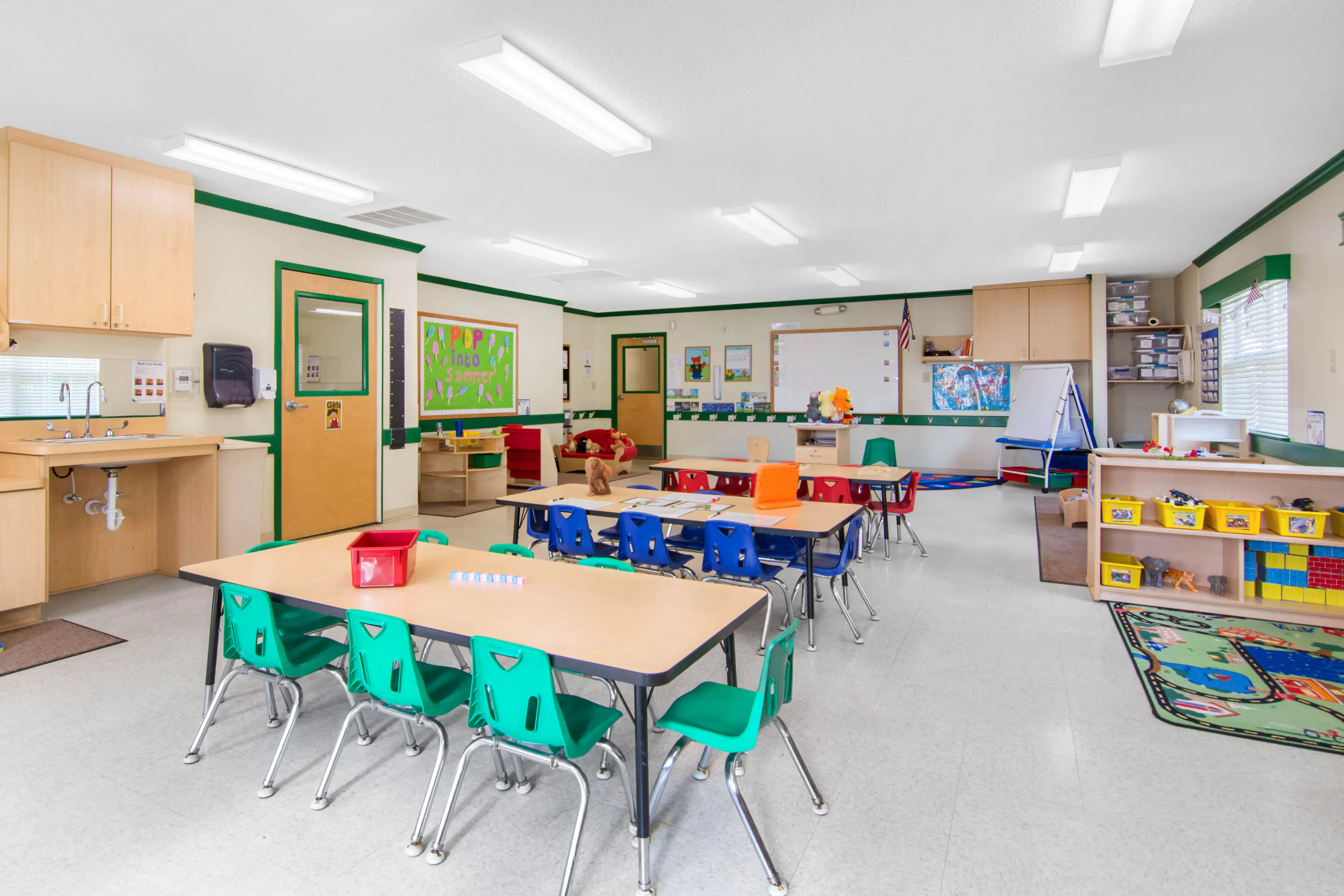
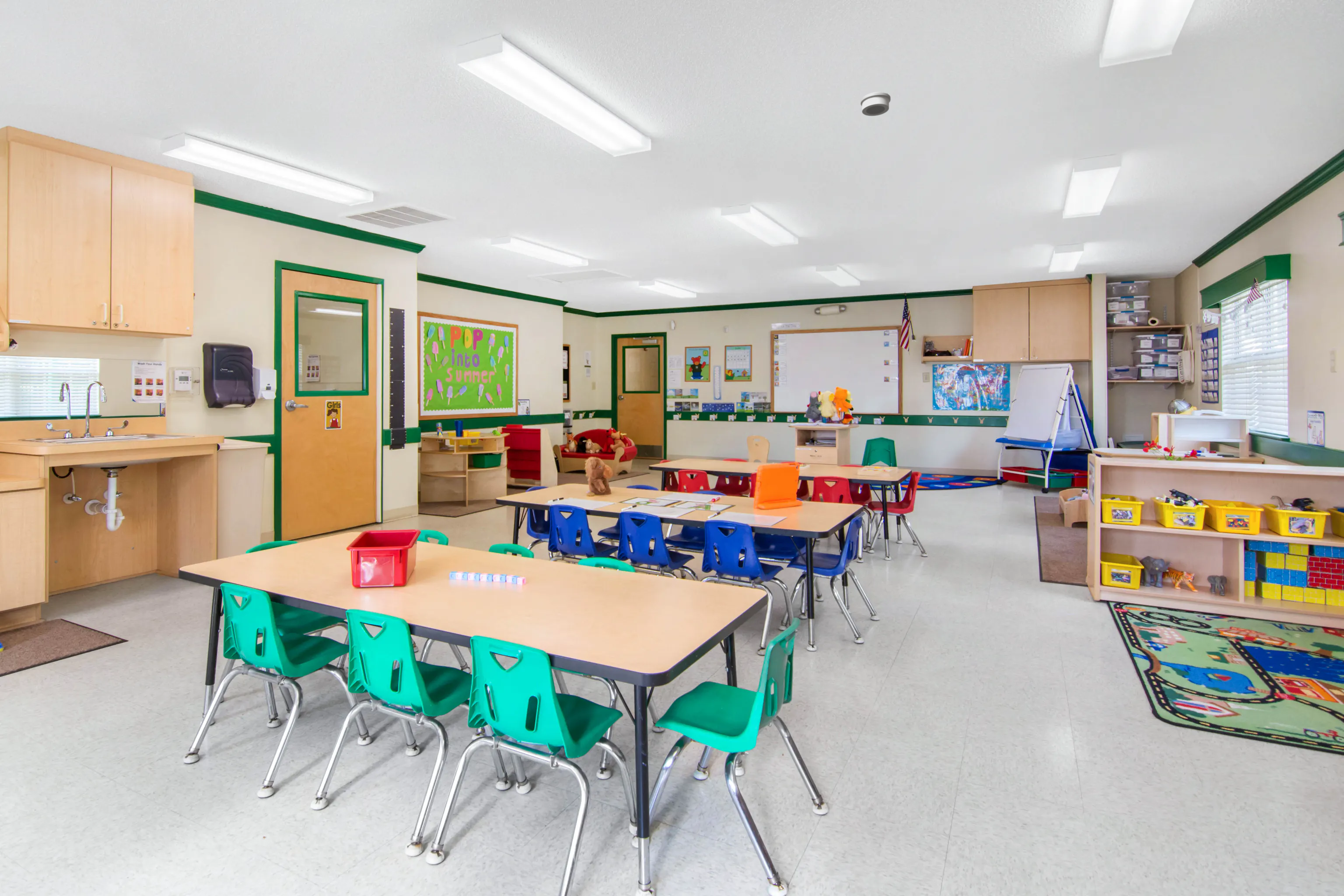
+ smoke detector (875, 102)
